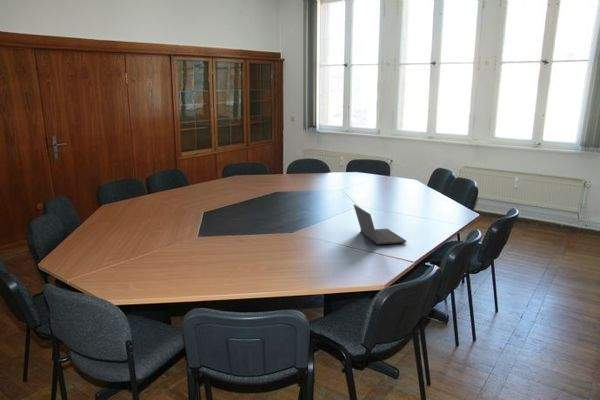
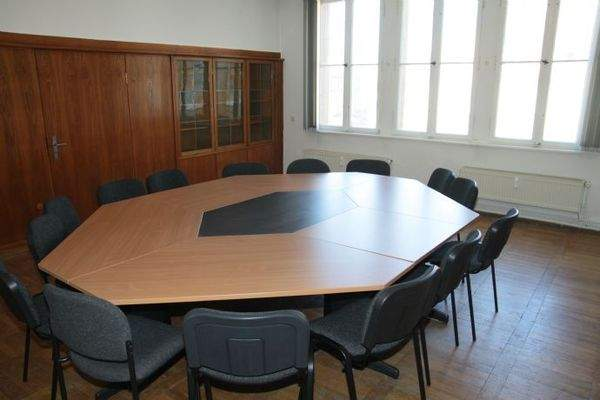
- laptop computer (373, 225)
